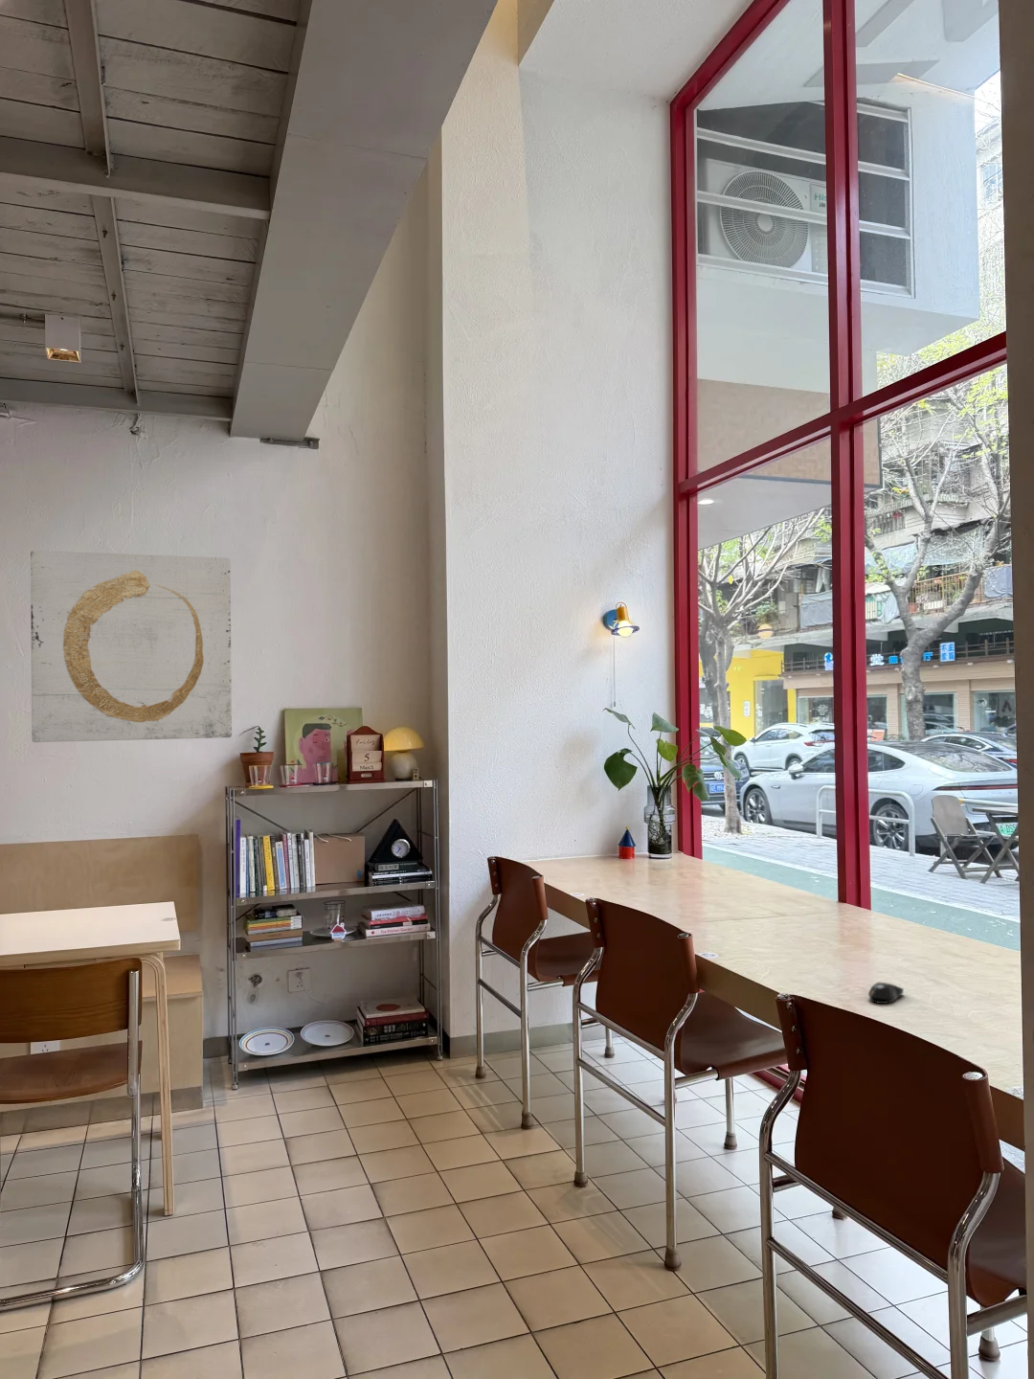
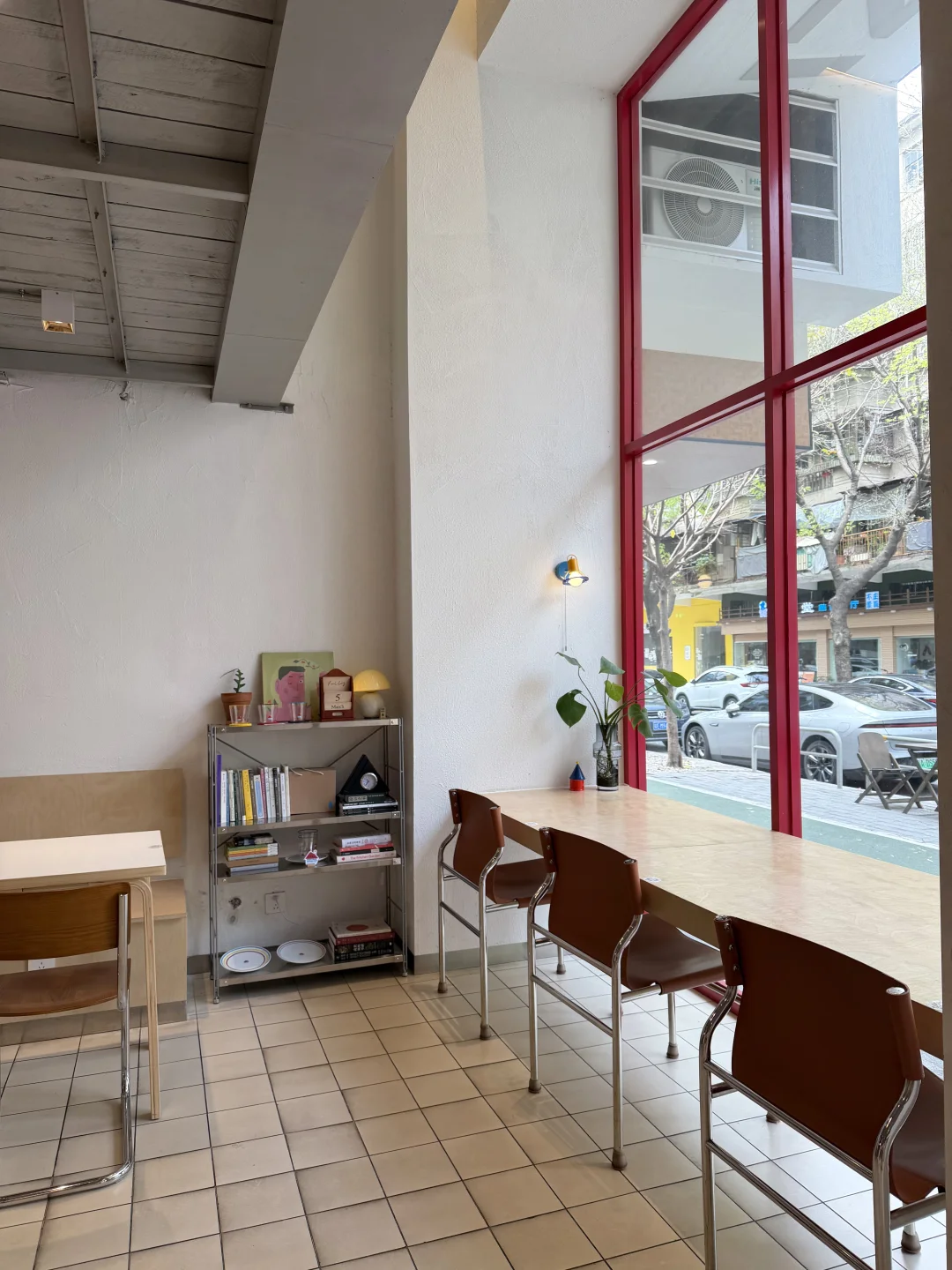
- wall art (134, 647)
- computer mouse (885, 989)
